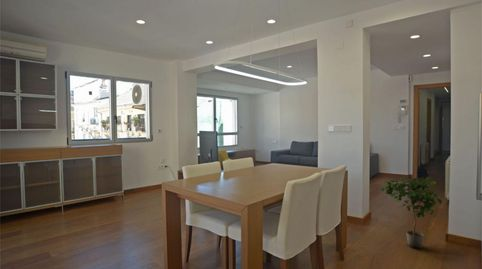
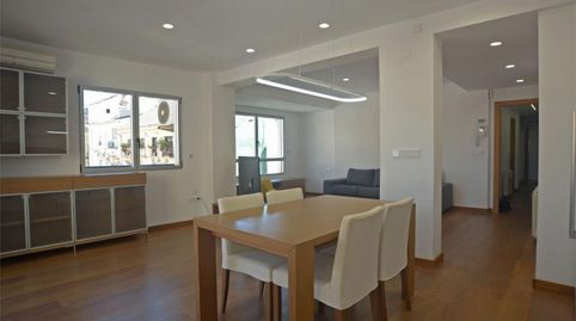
- potted plant (412, 210)
